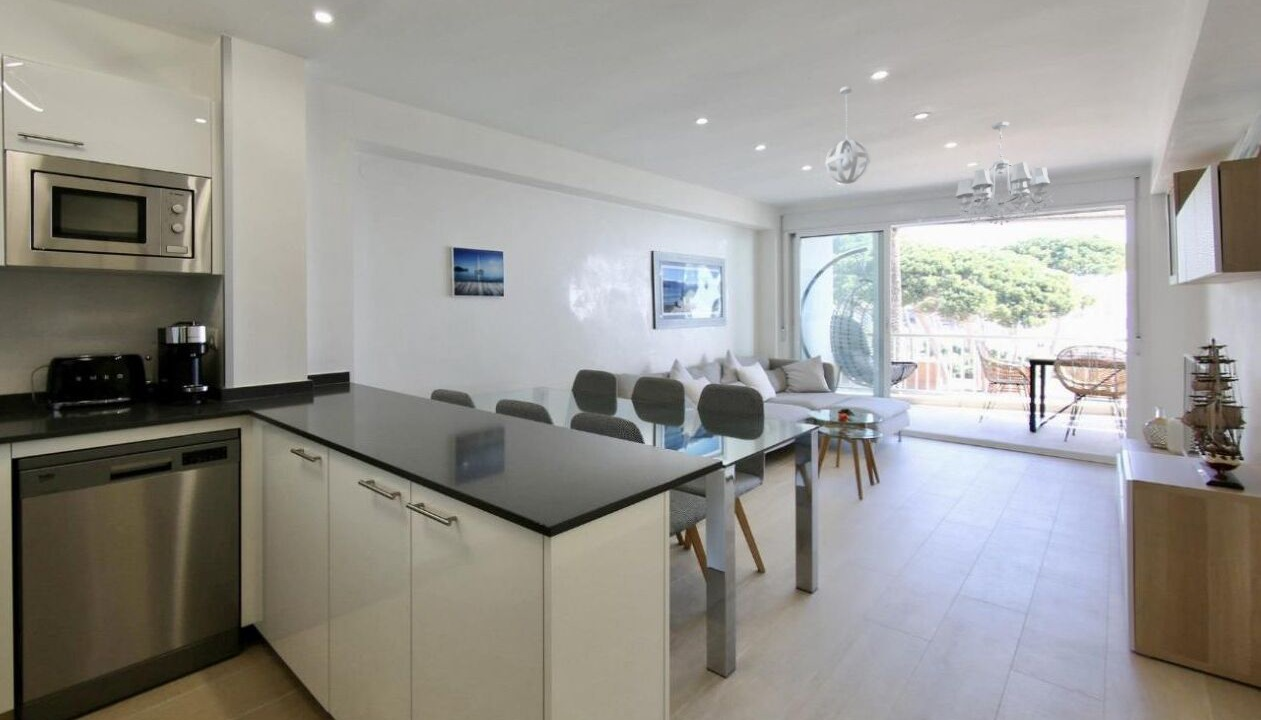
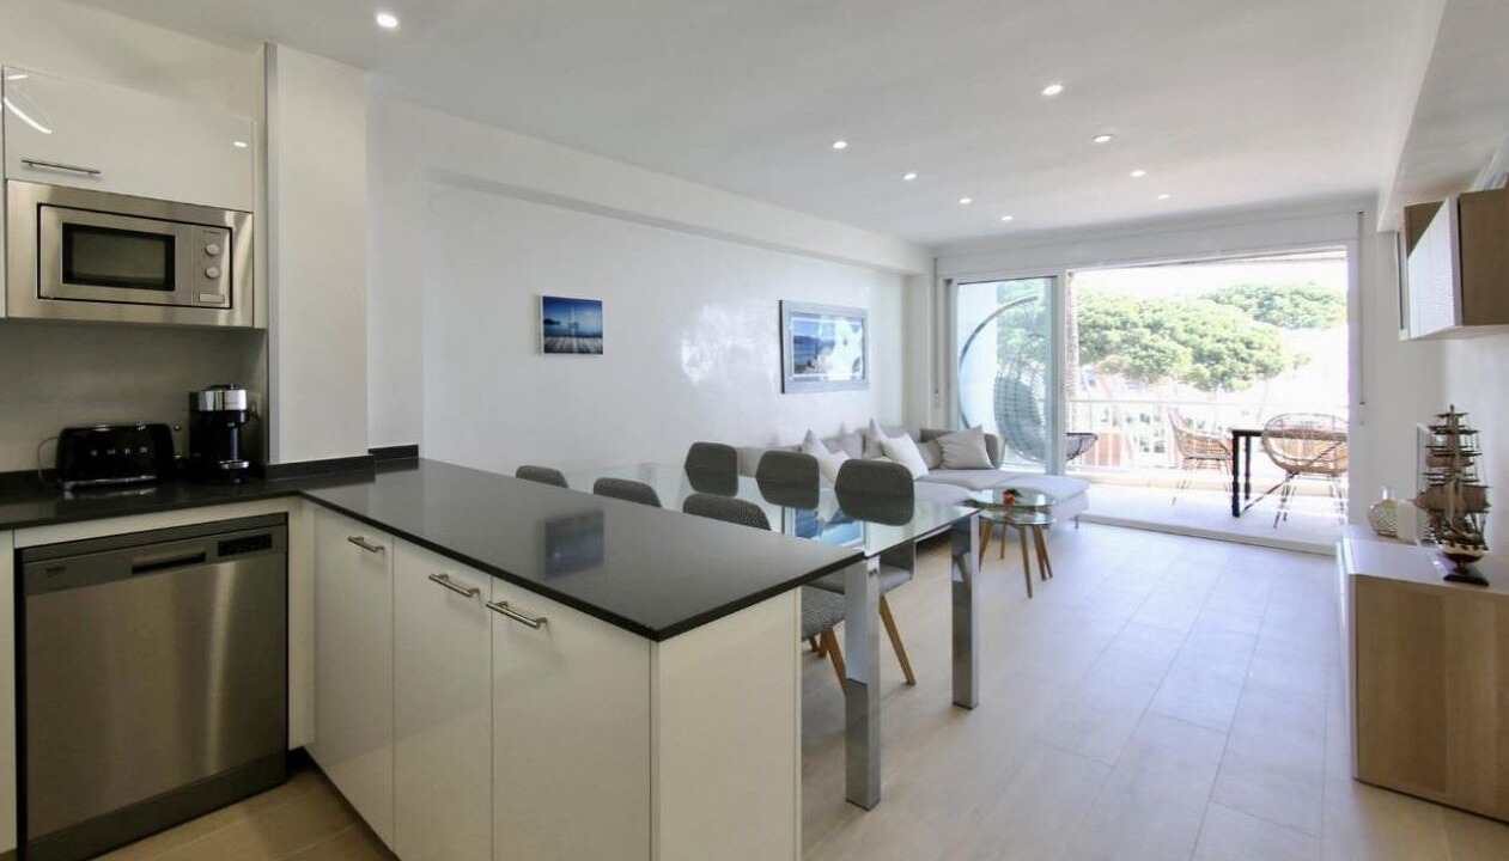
- chandelier (1001, 172)
- pendant light (847, 136)
